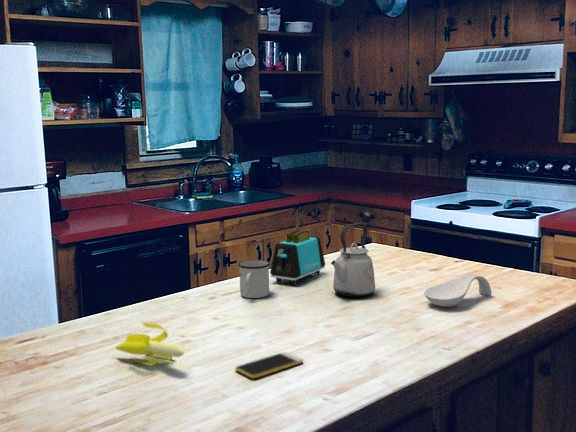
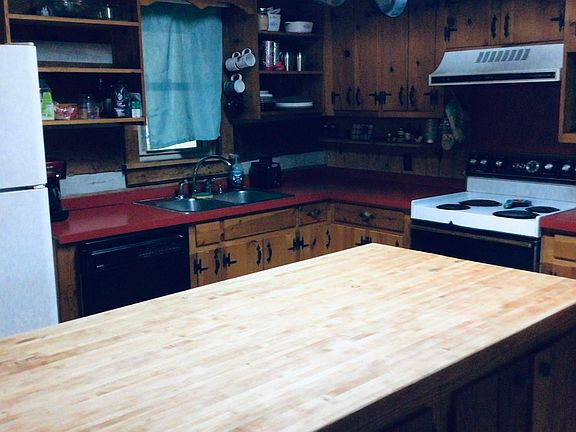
- spoon rest (458, 289)
- mug (253, 280)
- smartphone (269, 364)
- toaster (298, 254)
- banana (153, 346)
- kettle (349, 260)
